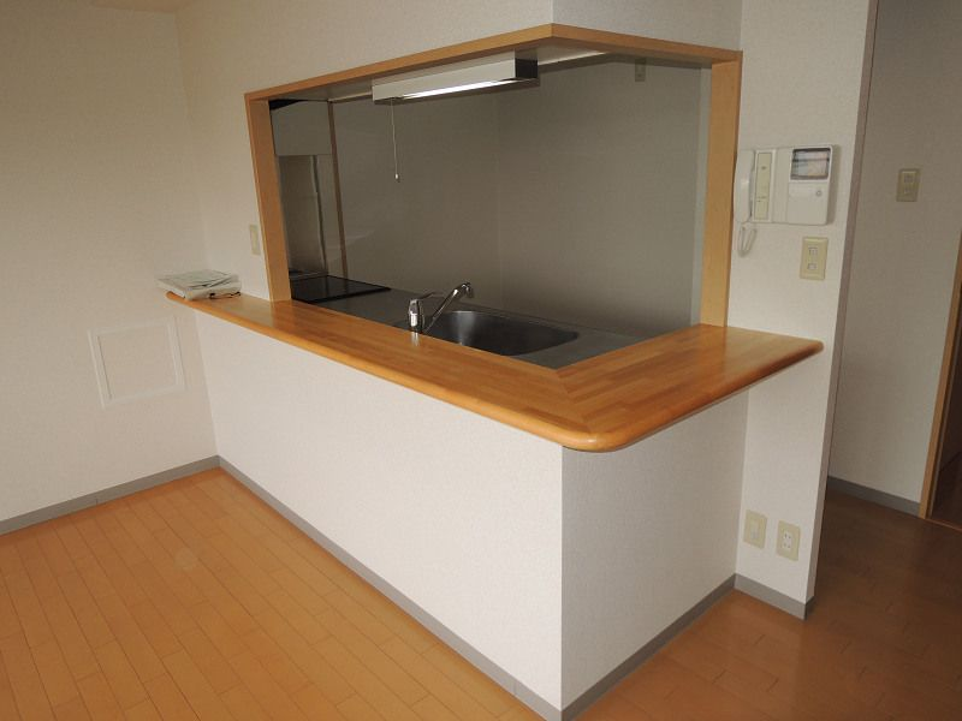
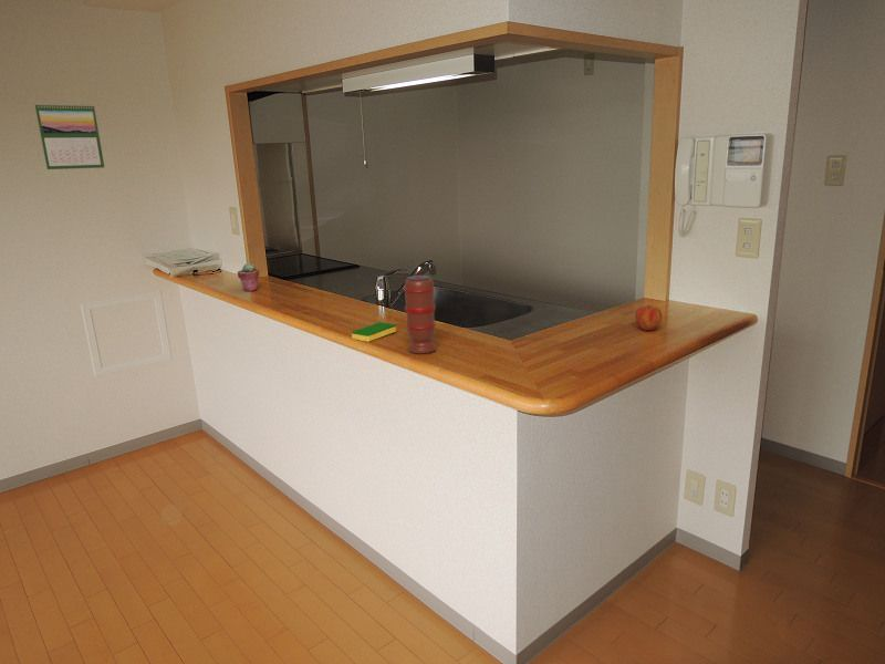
+ calendar (70, 135)
+ apple (648, 317)
+ potted succulent (249, 276)
+ dish sponge (374, 331)
+ spice grinder (420, 313)
